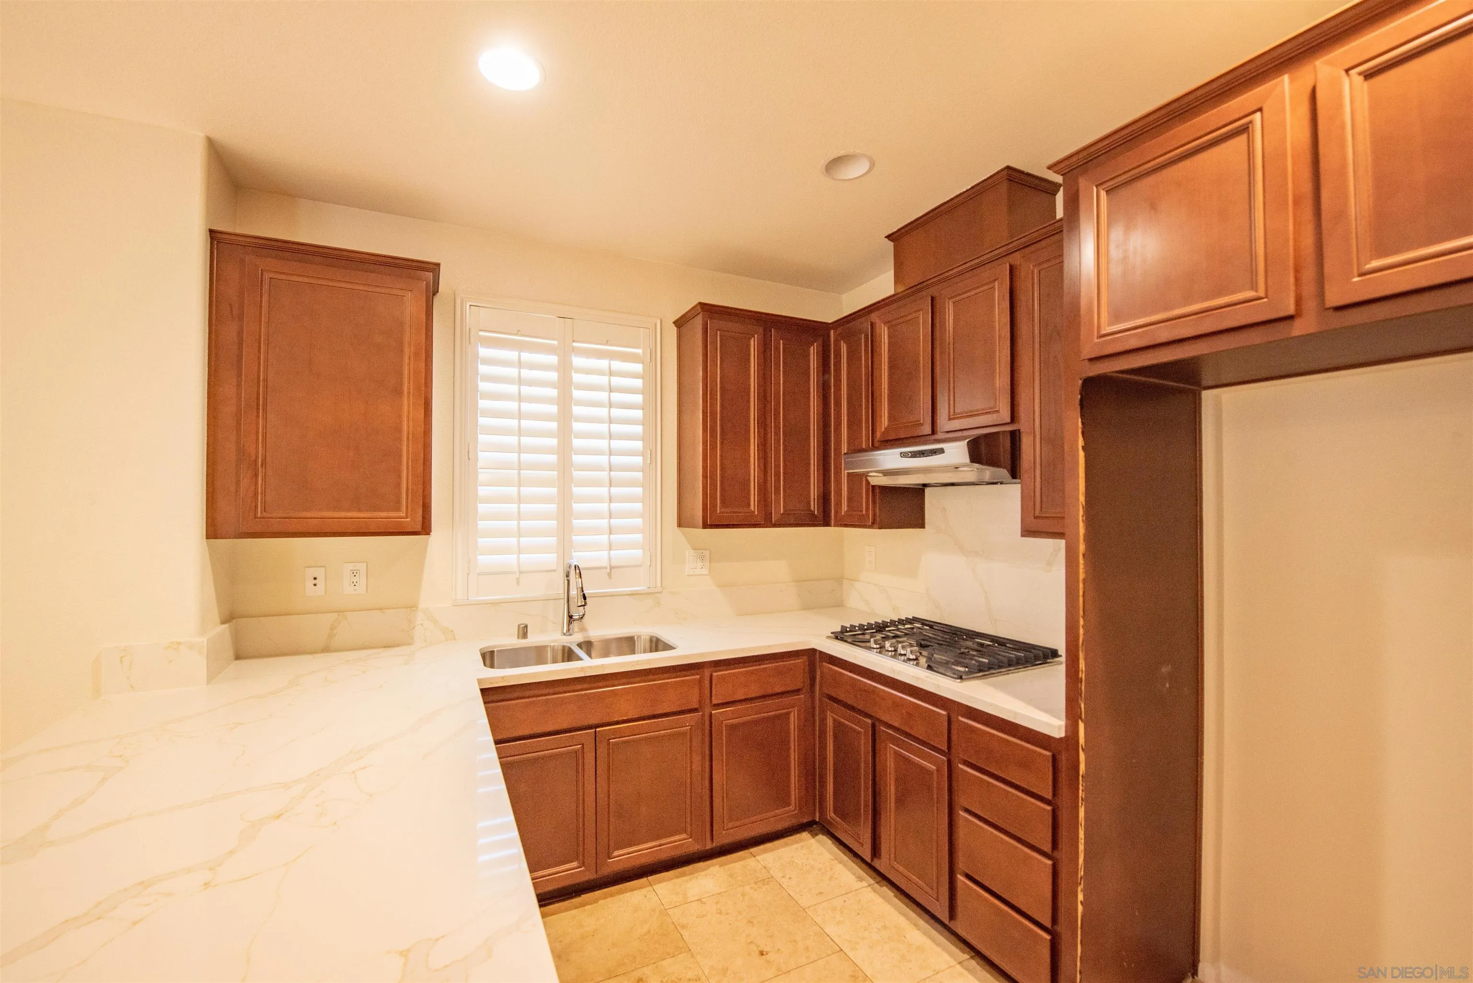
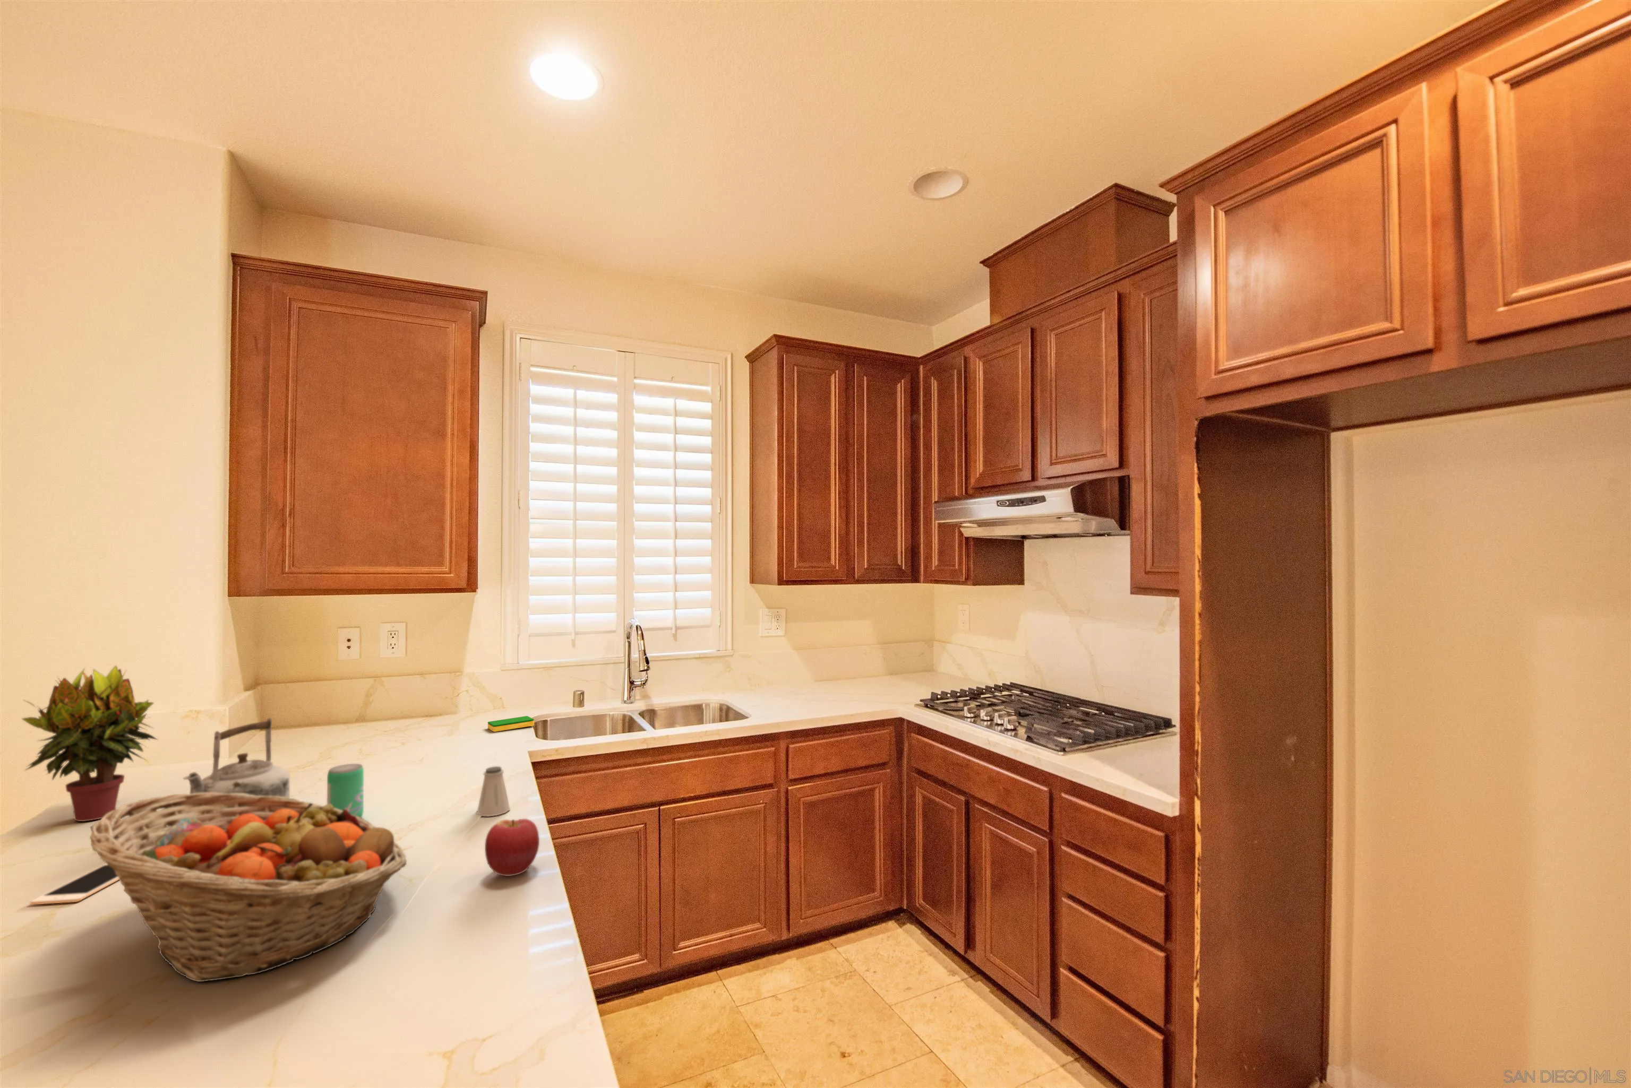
+ saltshaker (493, 789)
+ kettle (233, 773)
+ dish sponge (511, 724)
+ beverage can (345, 793)
+ cell phone (94, 880)
+ potted plant (98, 741)
+ fruit basket (261, 861)
+ apple (512, 845)
